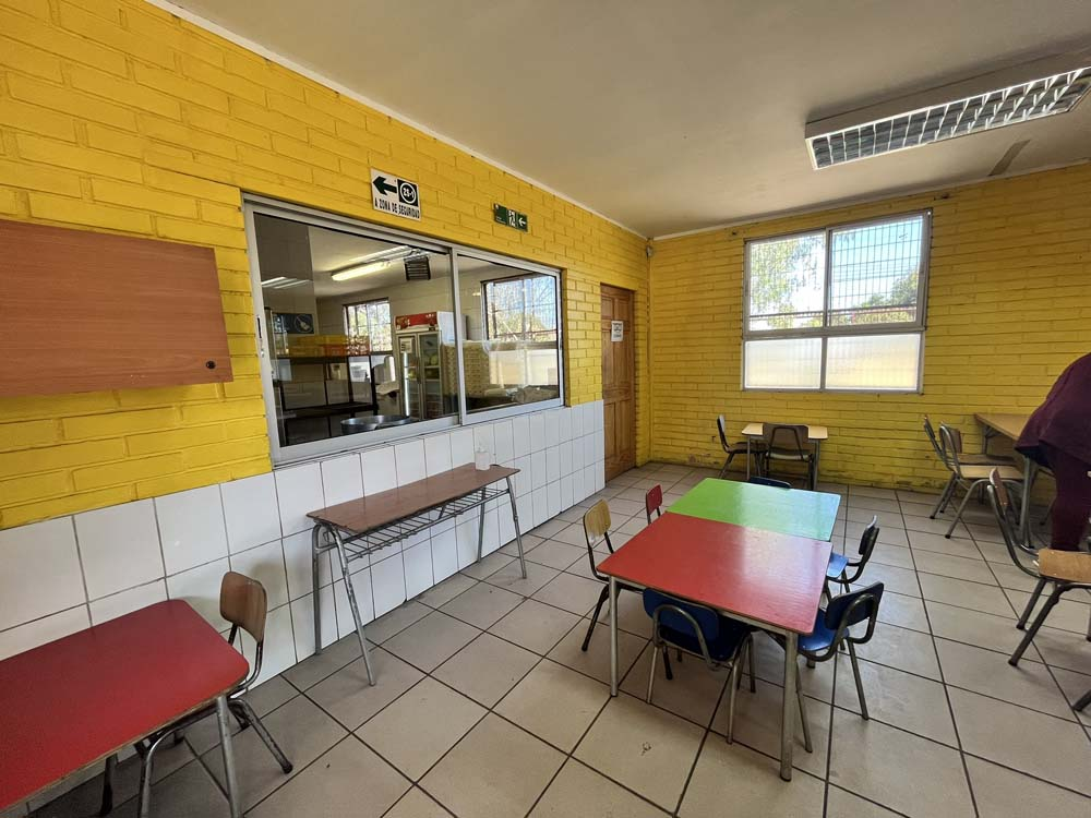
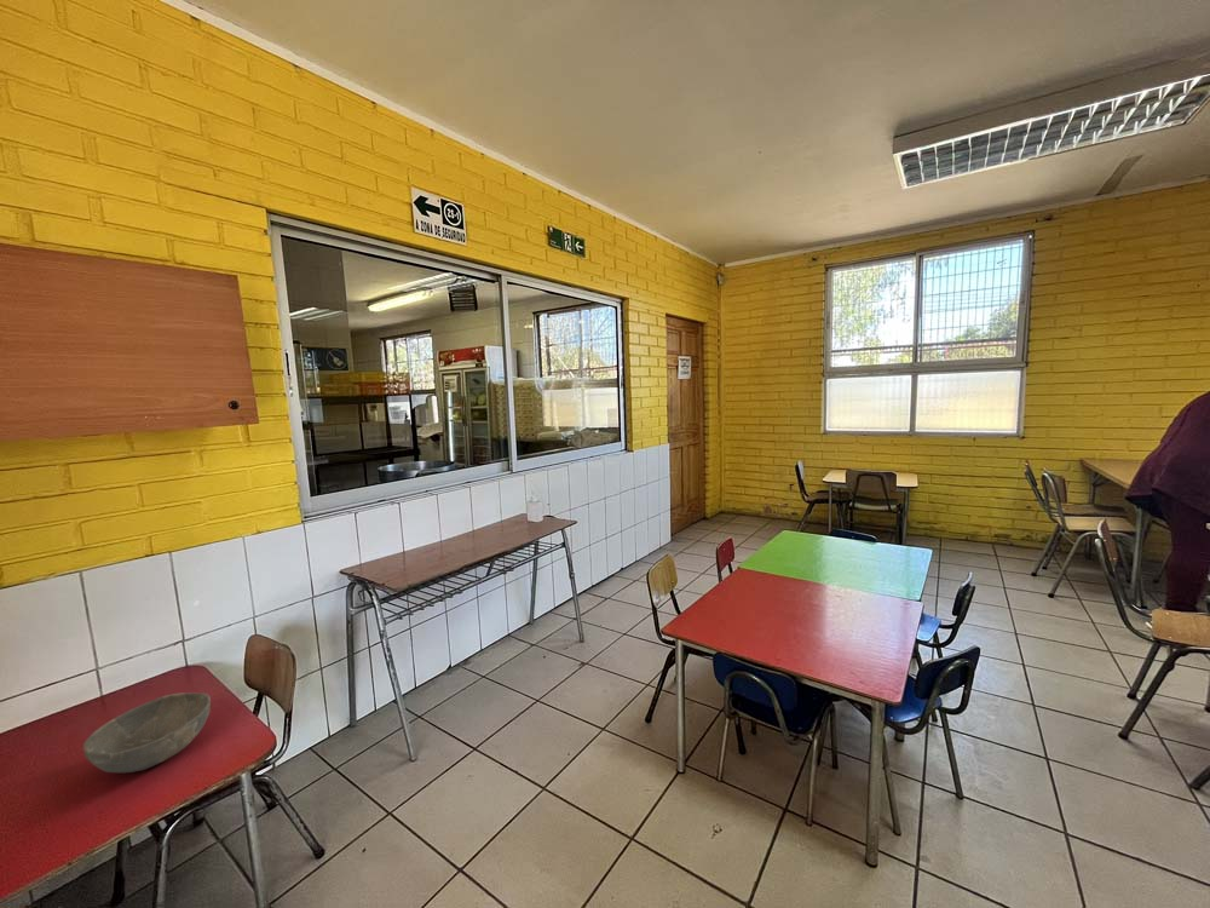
+ bowl (152, 736)
